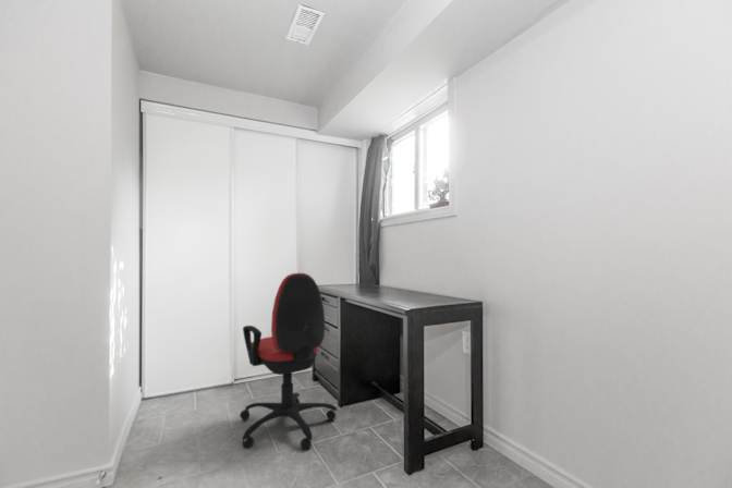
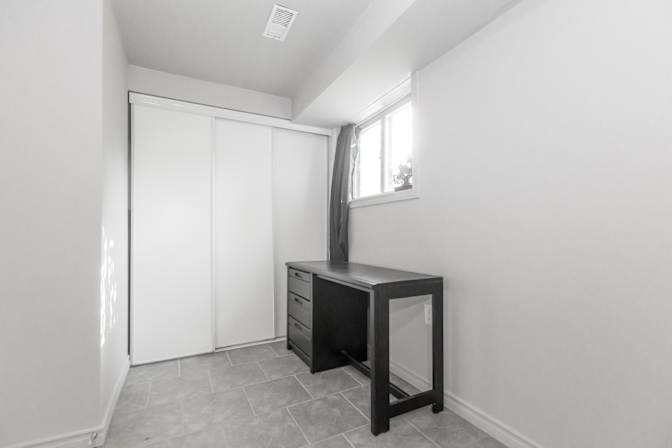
- office chair (289, 350)
